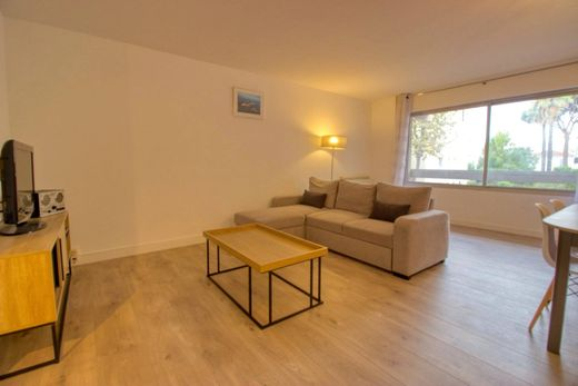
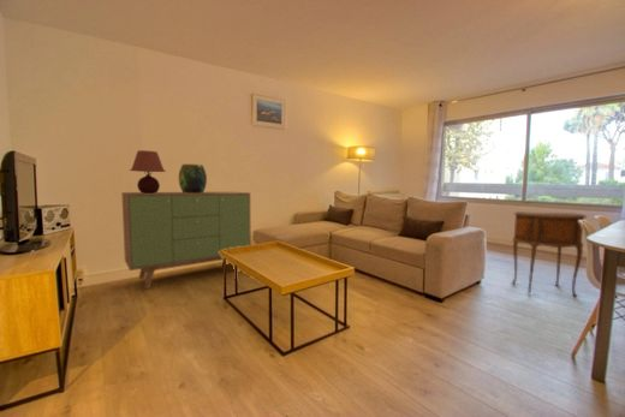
+ decorative urn (192, 178)
+ table lamp (148, 172)
+ side table (547, 245)
+ sideboard (191, 233)
